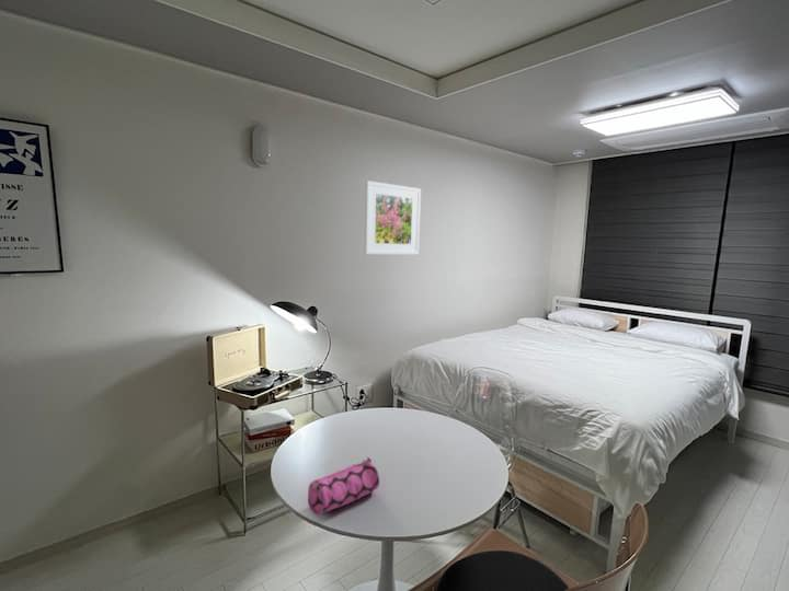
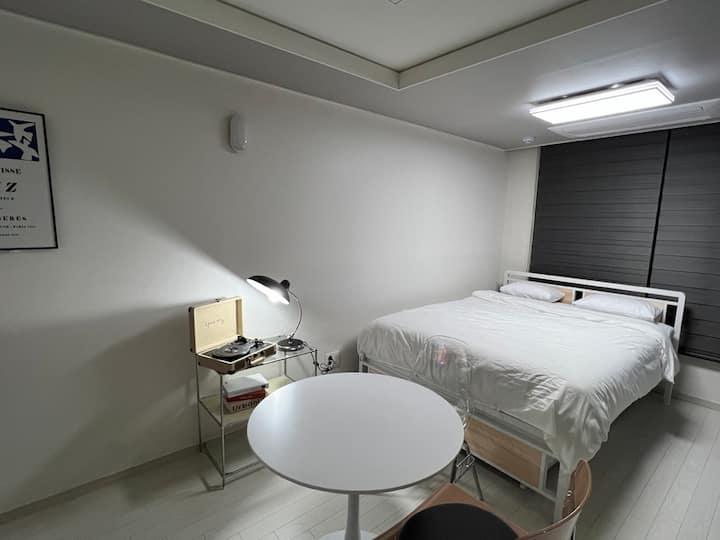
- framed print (393, 220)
- pencil case (343, 484)
